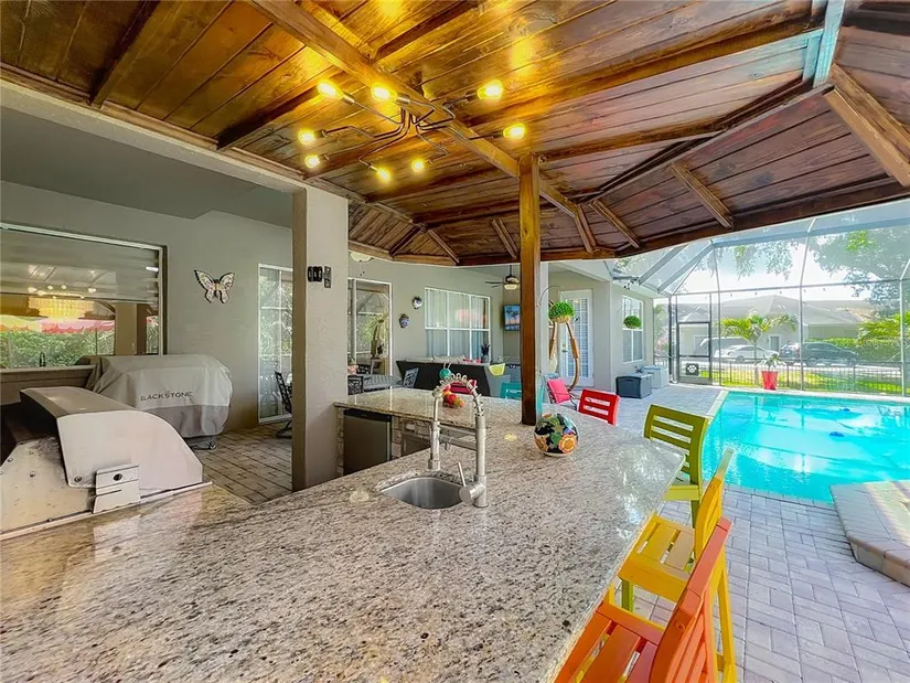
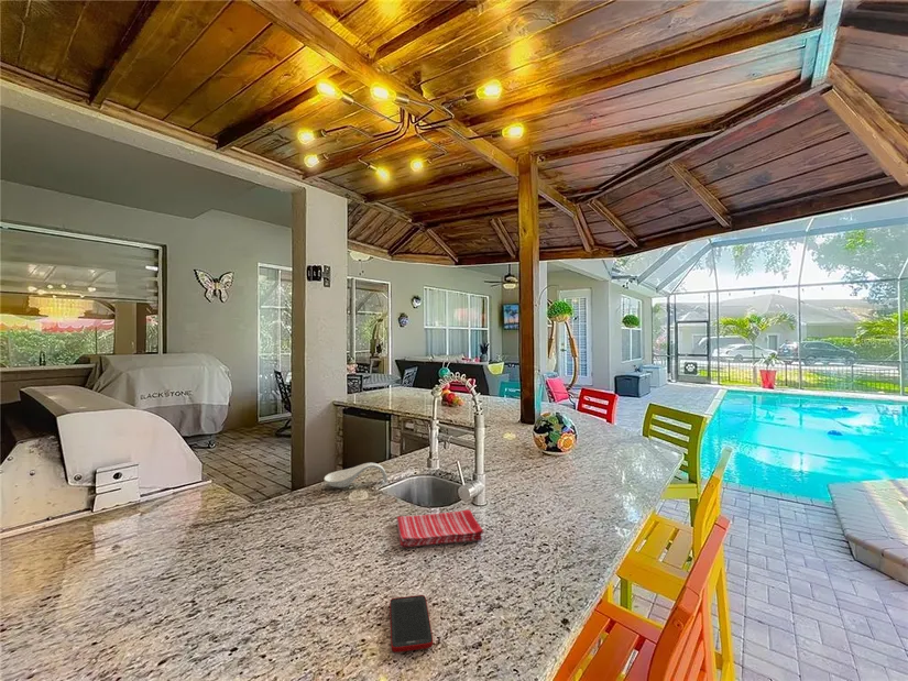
+ cell phone (409, 620)
+ spoon rest (355, 474)
+ dish towel (438, 526)
